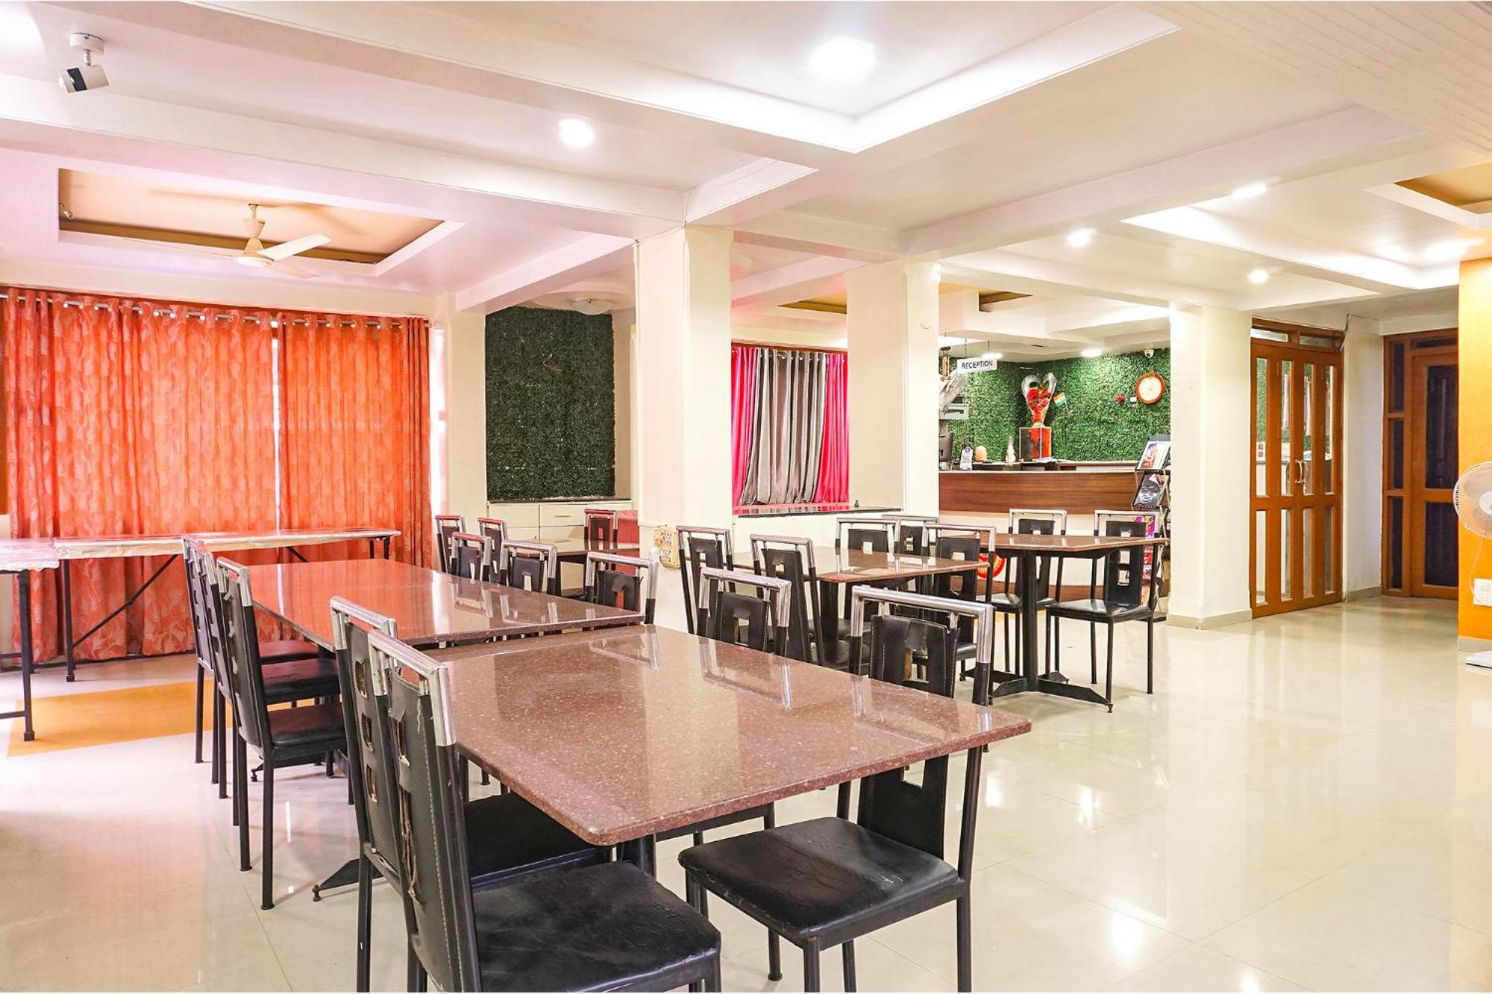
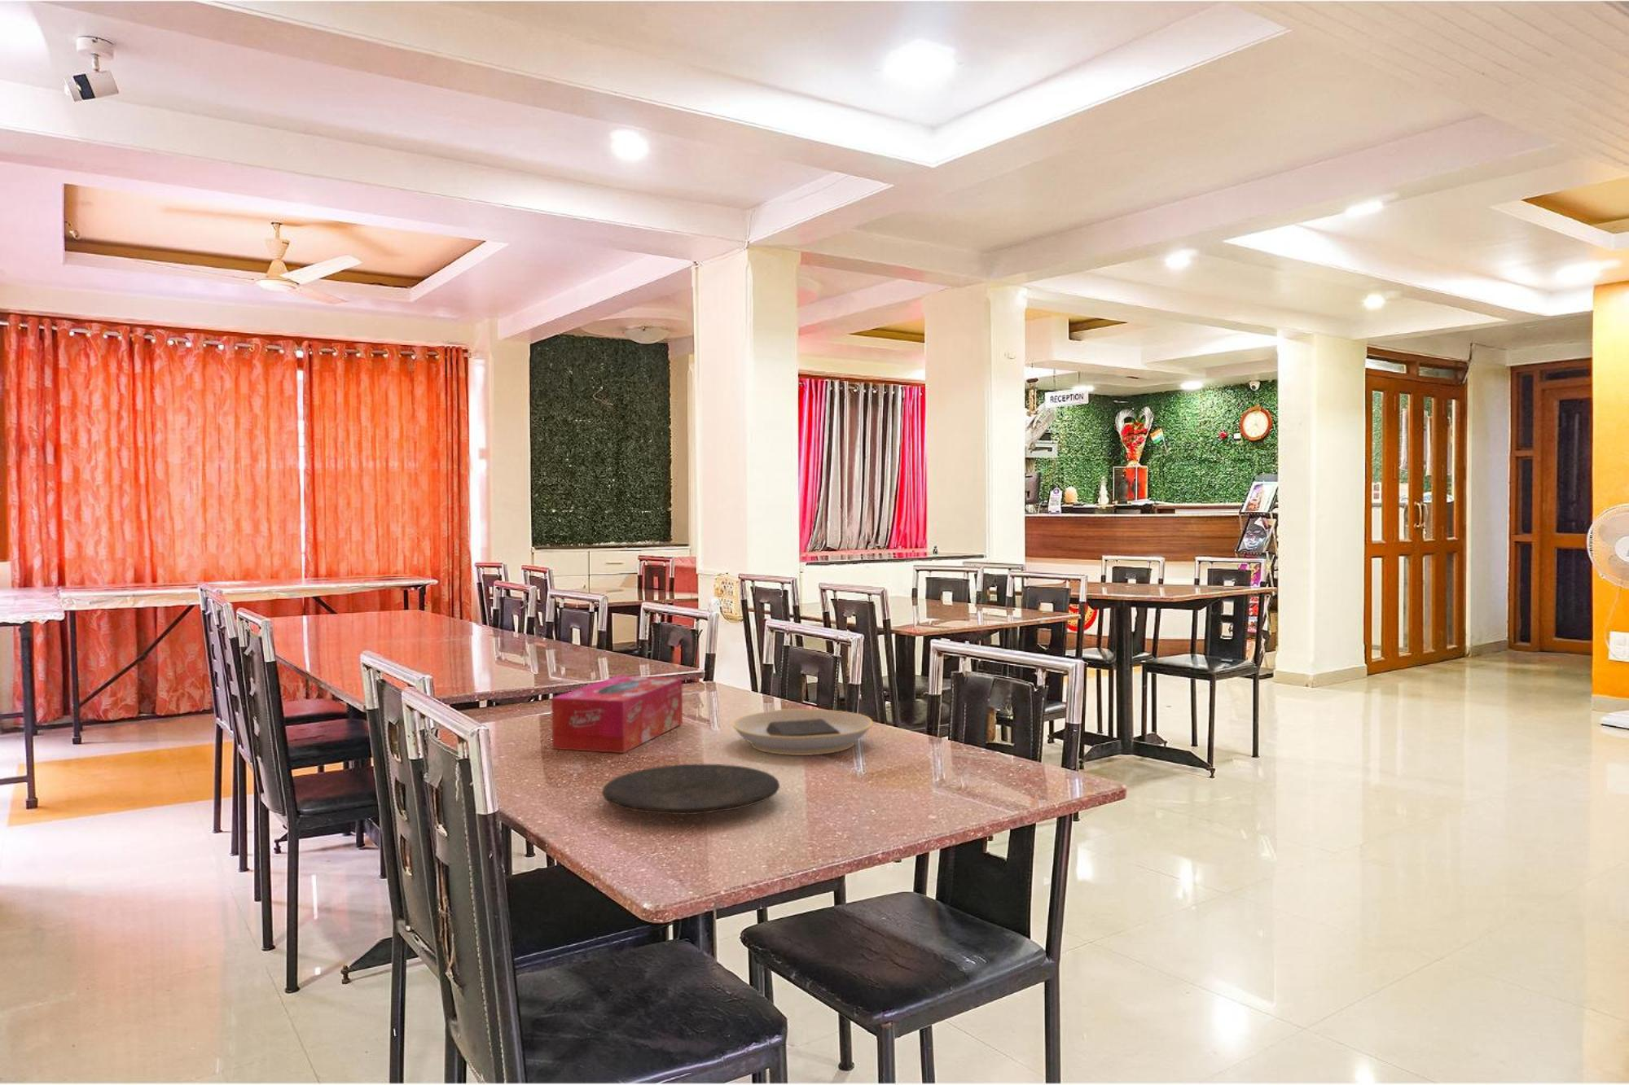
+ tissue box (620, 711)
+ plate (802, 731)
+ plate (692, 793)
